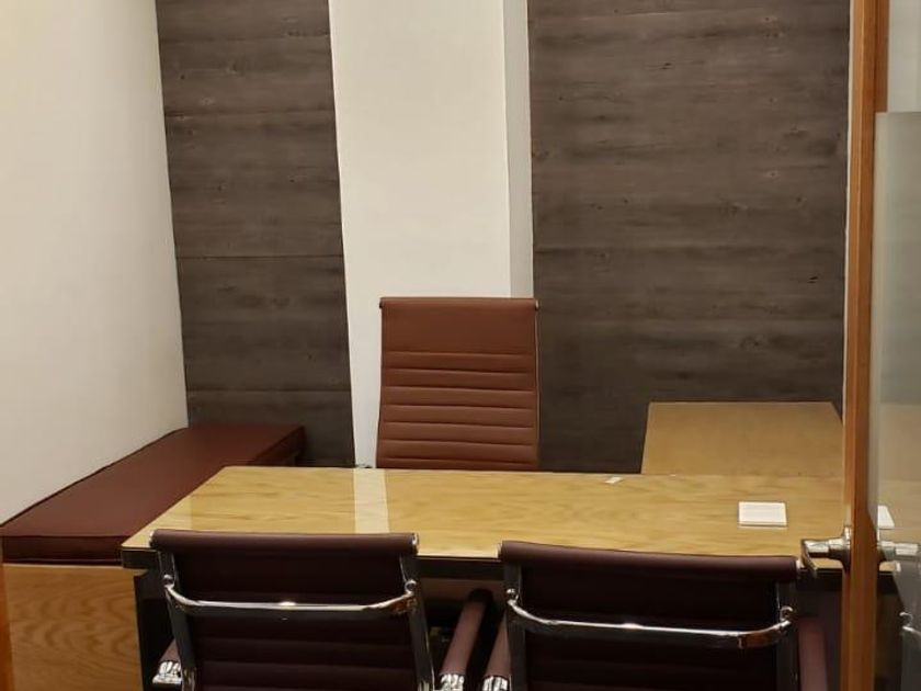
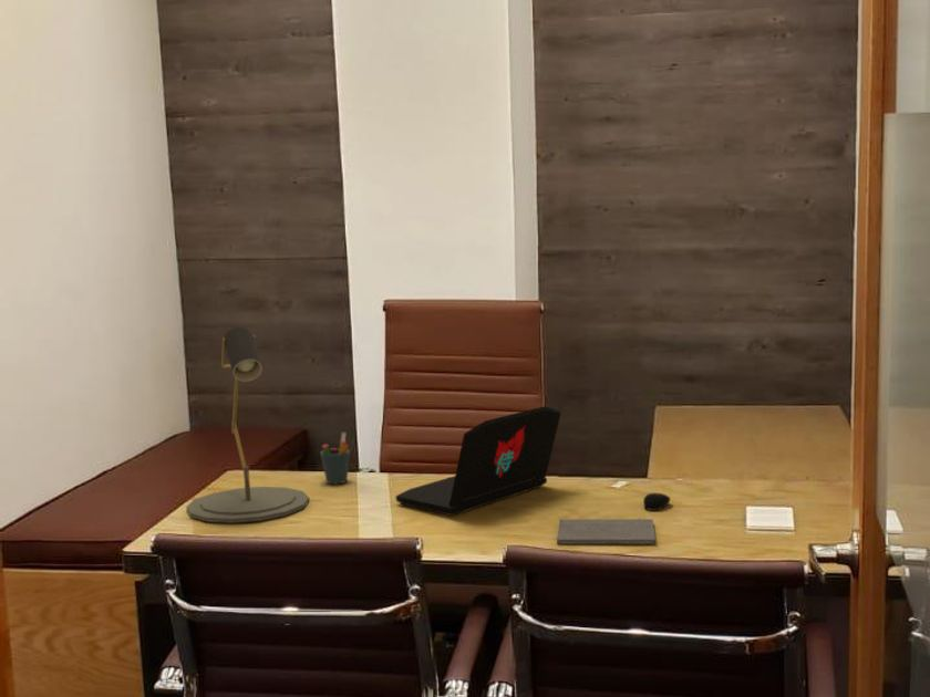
+ pen holder (335, 458)
+ laptop (476, 452)
+ computer mouse (657, 499)
+ notepad (606, 531)
+ desk lamp (236, 416)
